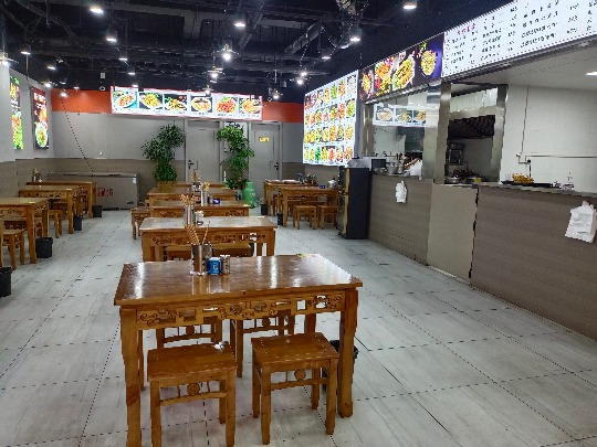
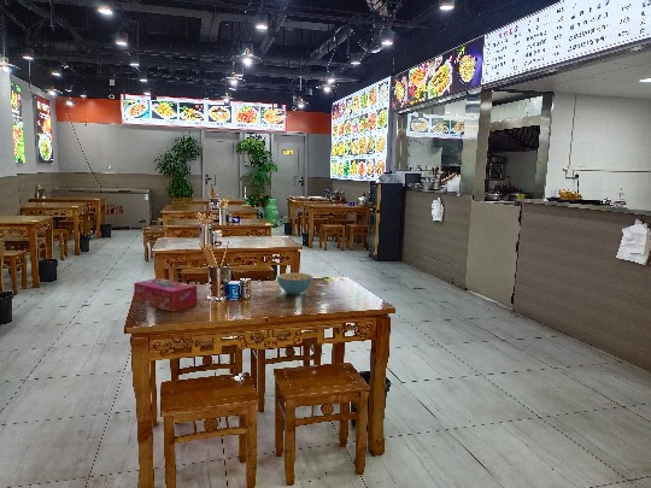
+ tissue box (165, 294)
+ cereal bowl (294, 284)
